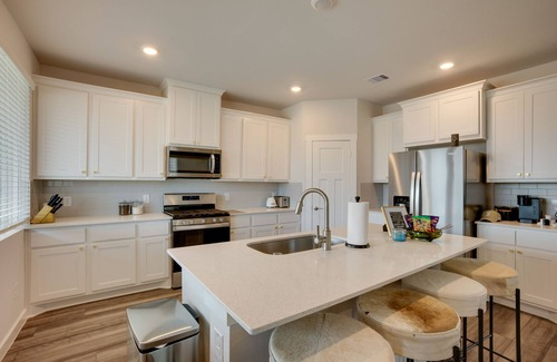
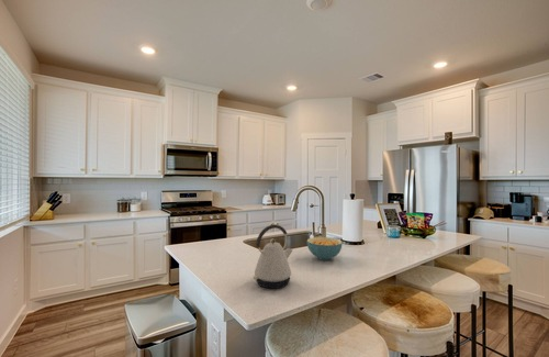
+ cereal bowl (324, 249)
+ kettle (273, 253)
